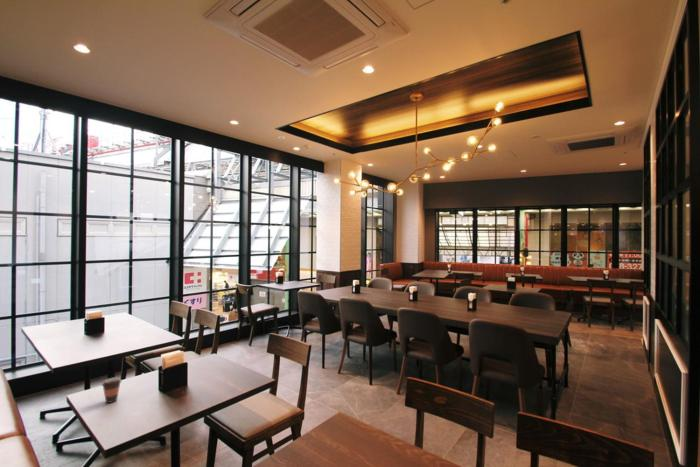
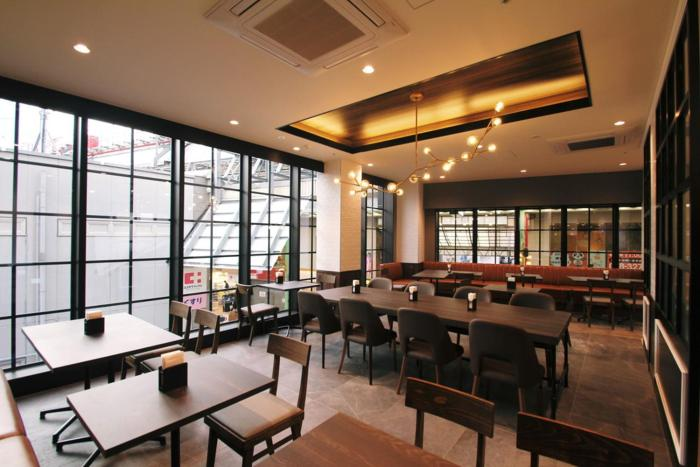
- coffee cup (111, 390)
